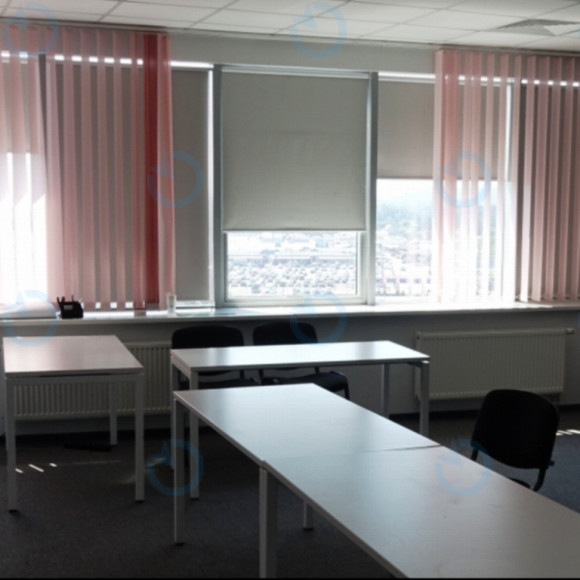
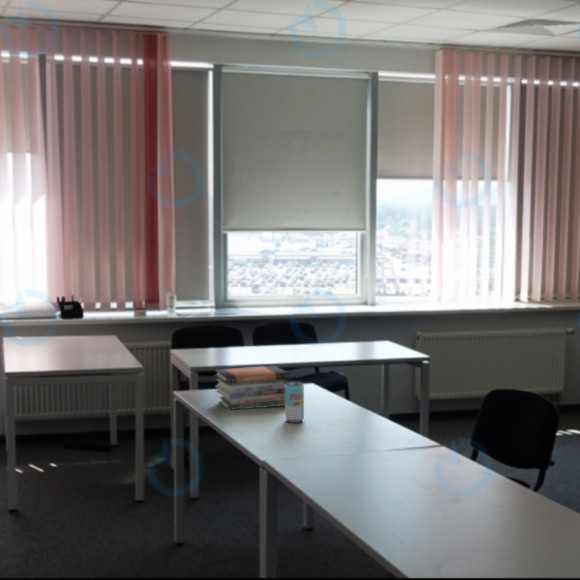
+ beverage can (294, 401)
+ book stack (251, 387)
